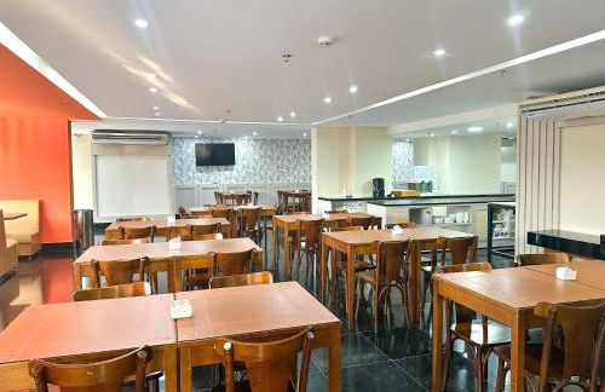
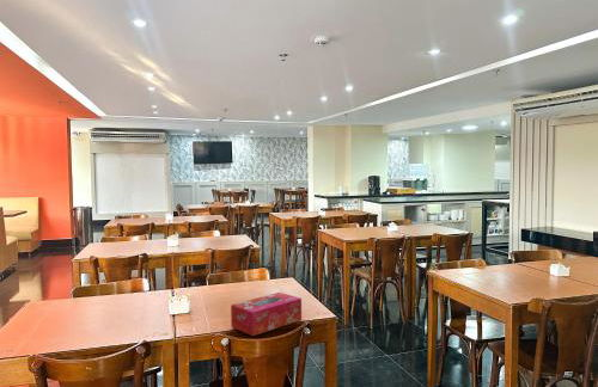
+ tissue box (267, 312)
